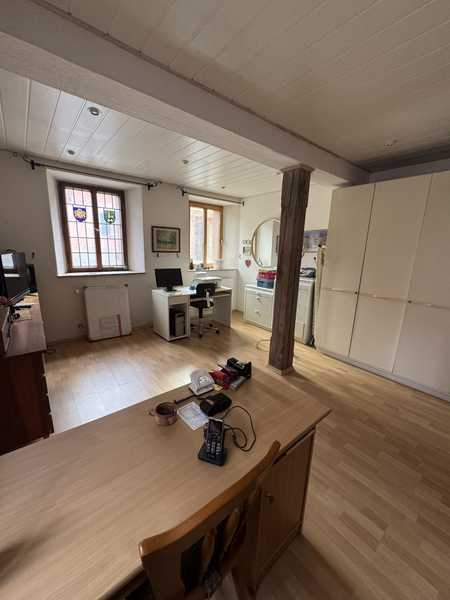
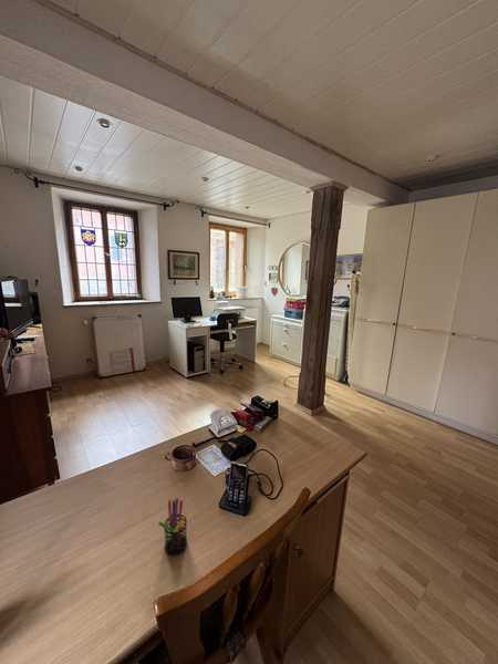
+ pen holder (172, 527)
